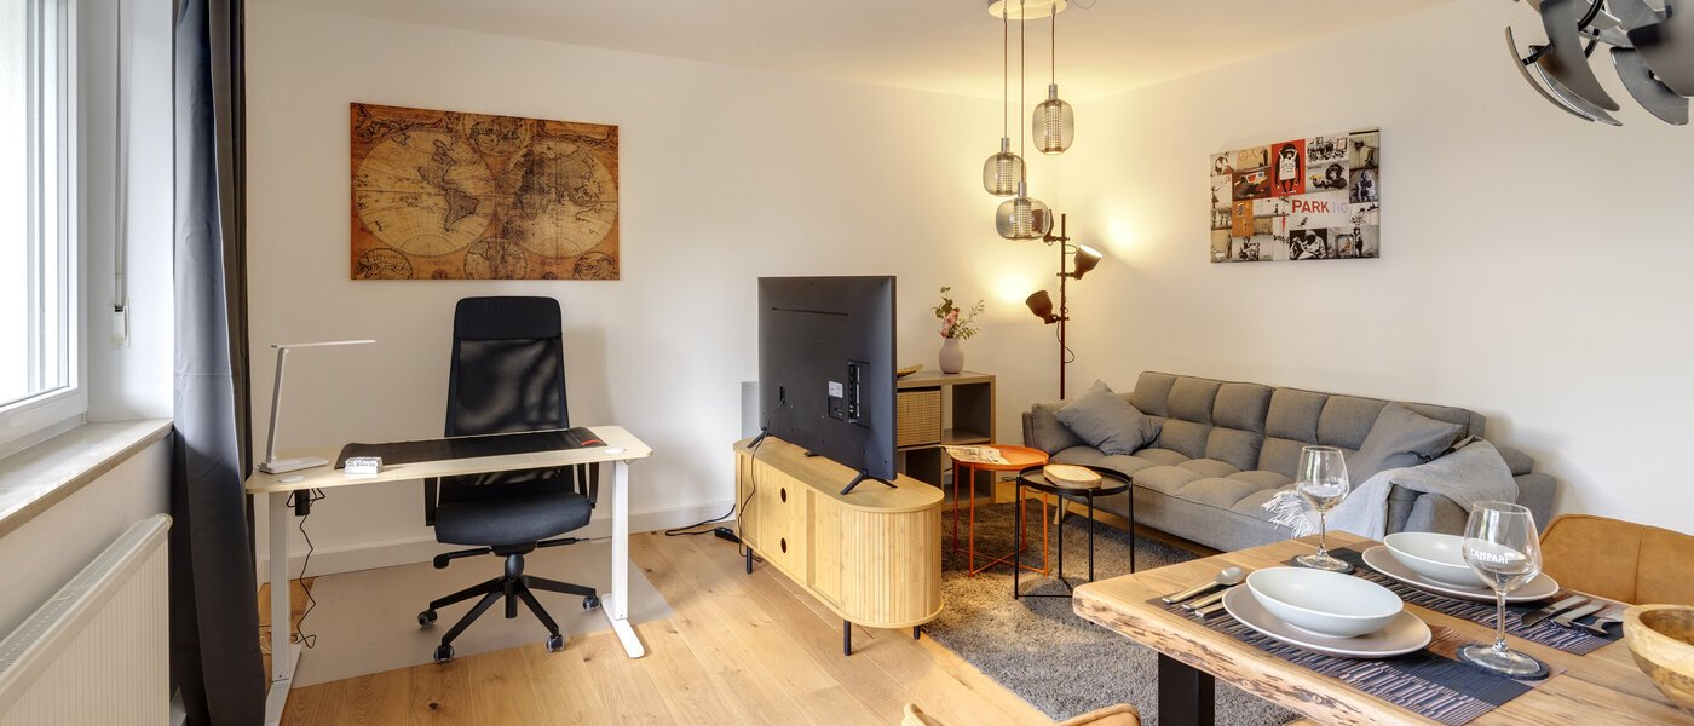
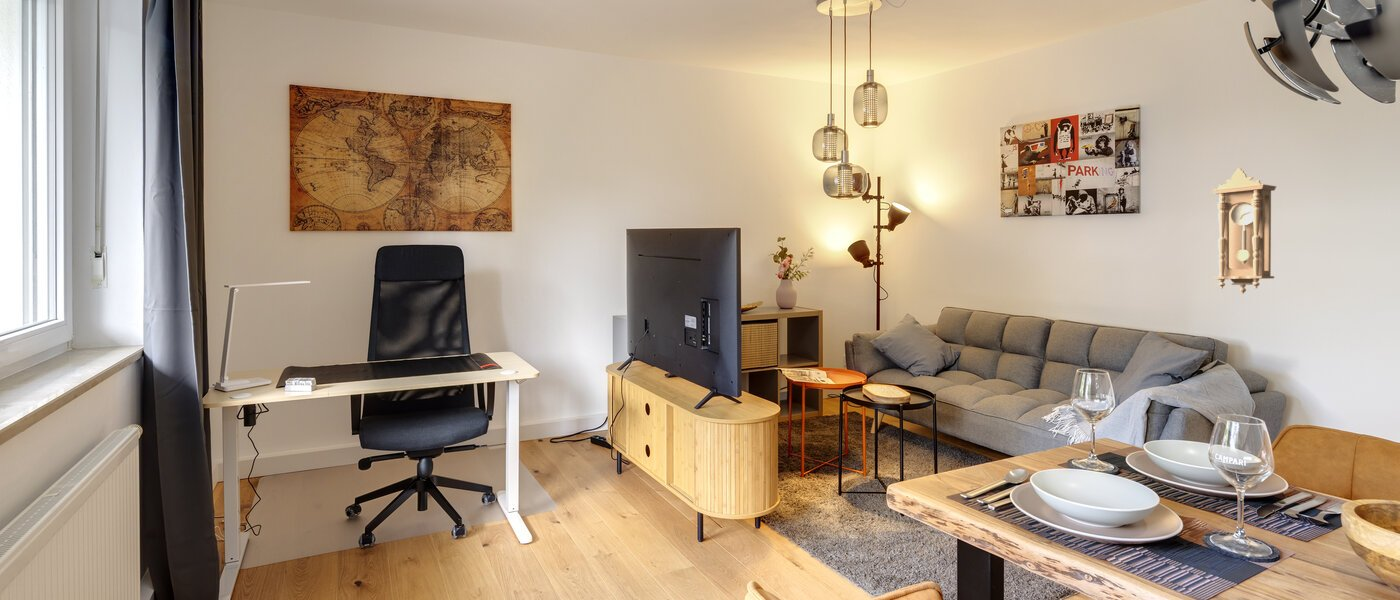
+ pendulum clock (1243, 231)
